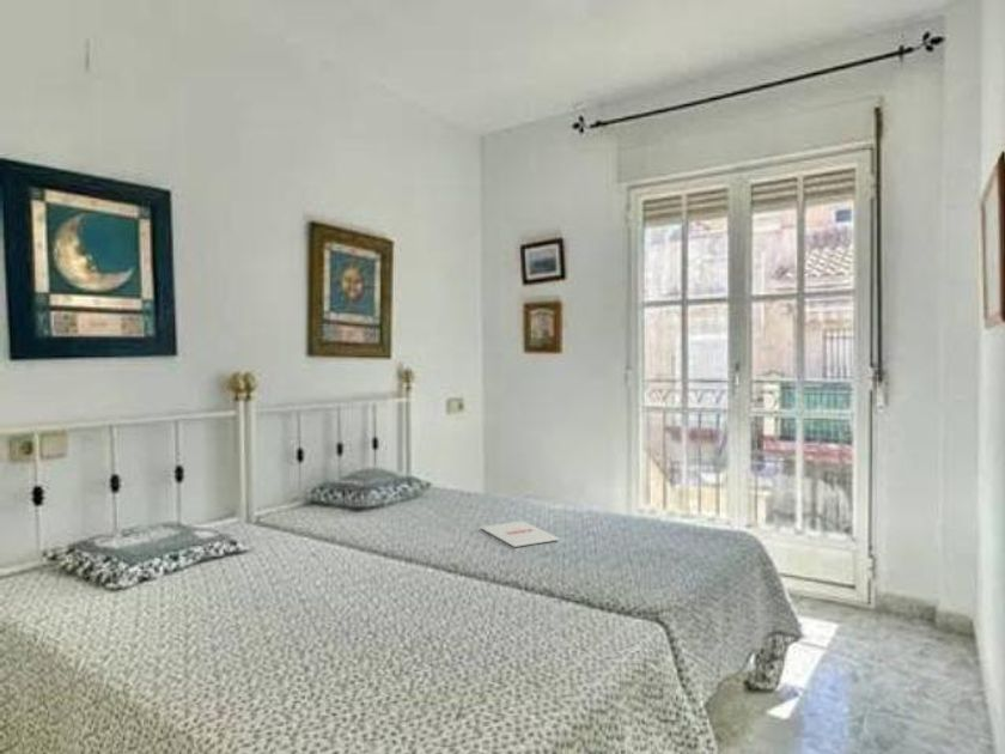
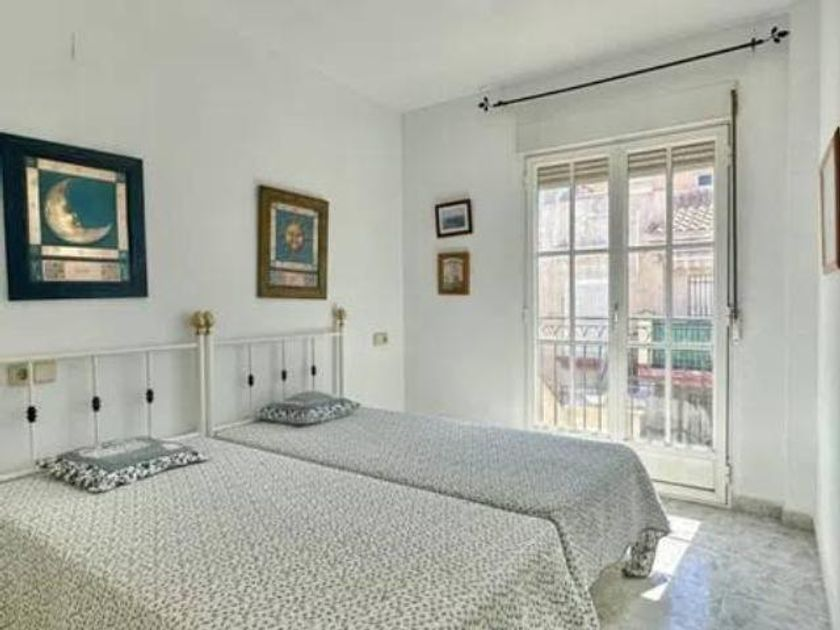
- magazine (518, 533)
